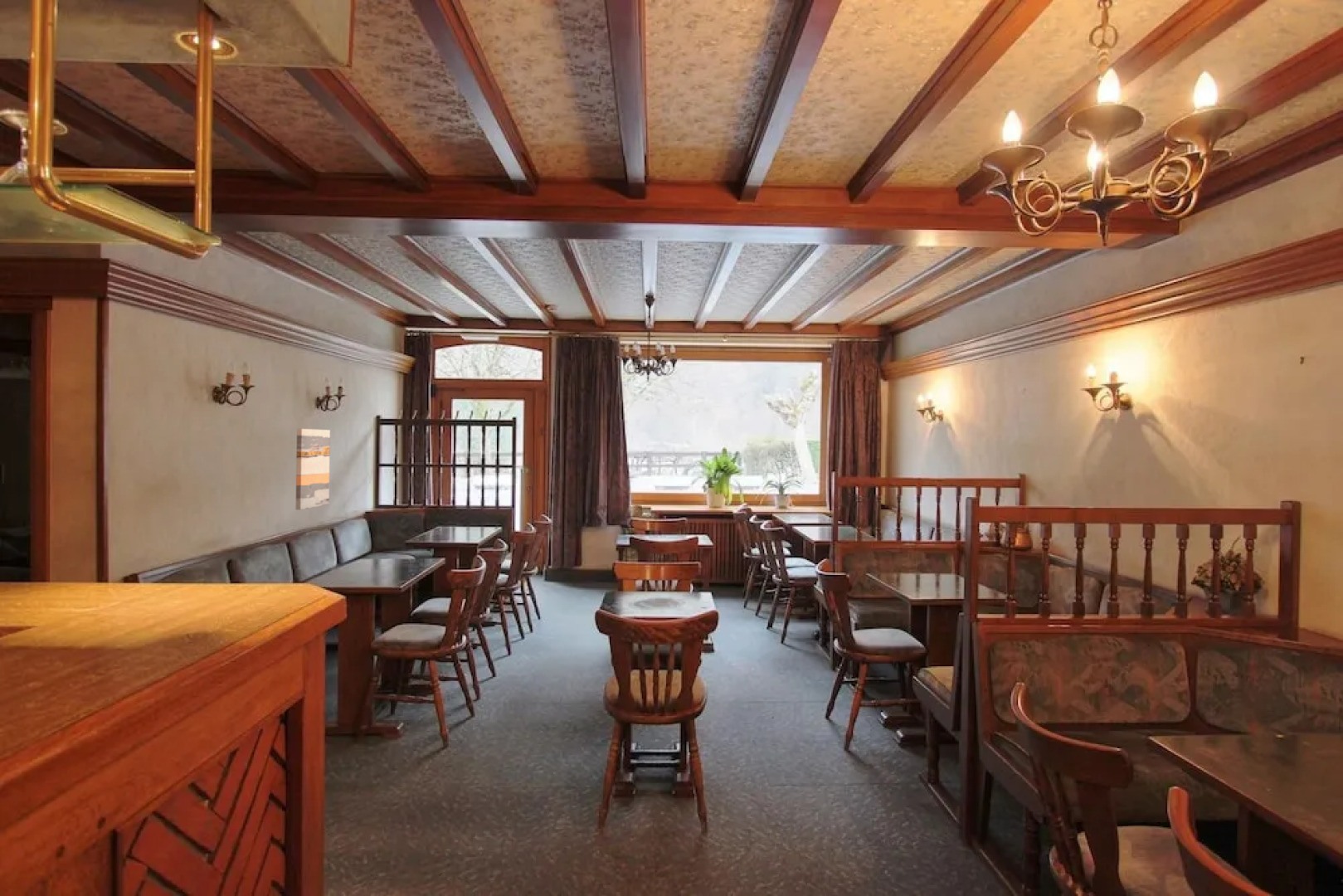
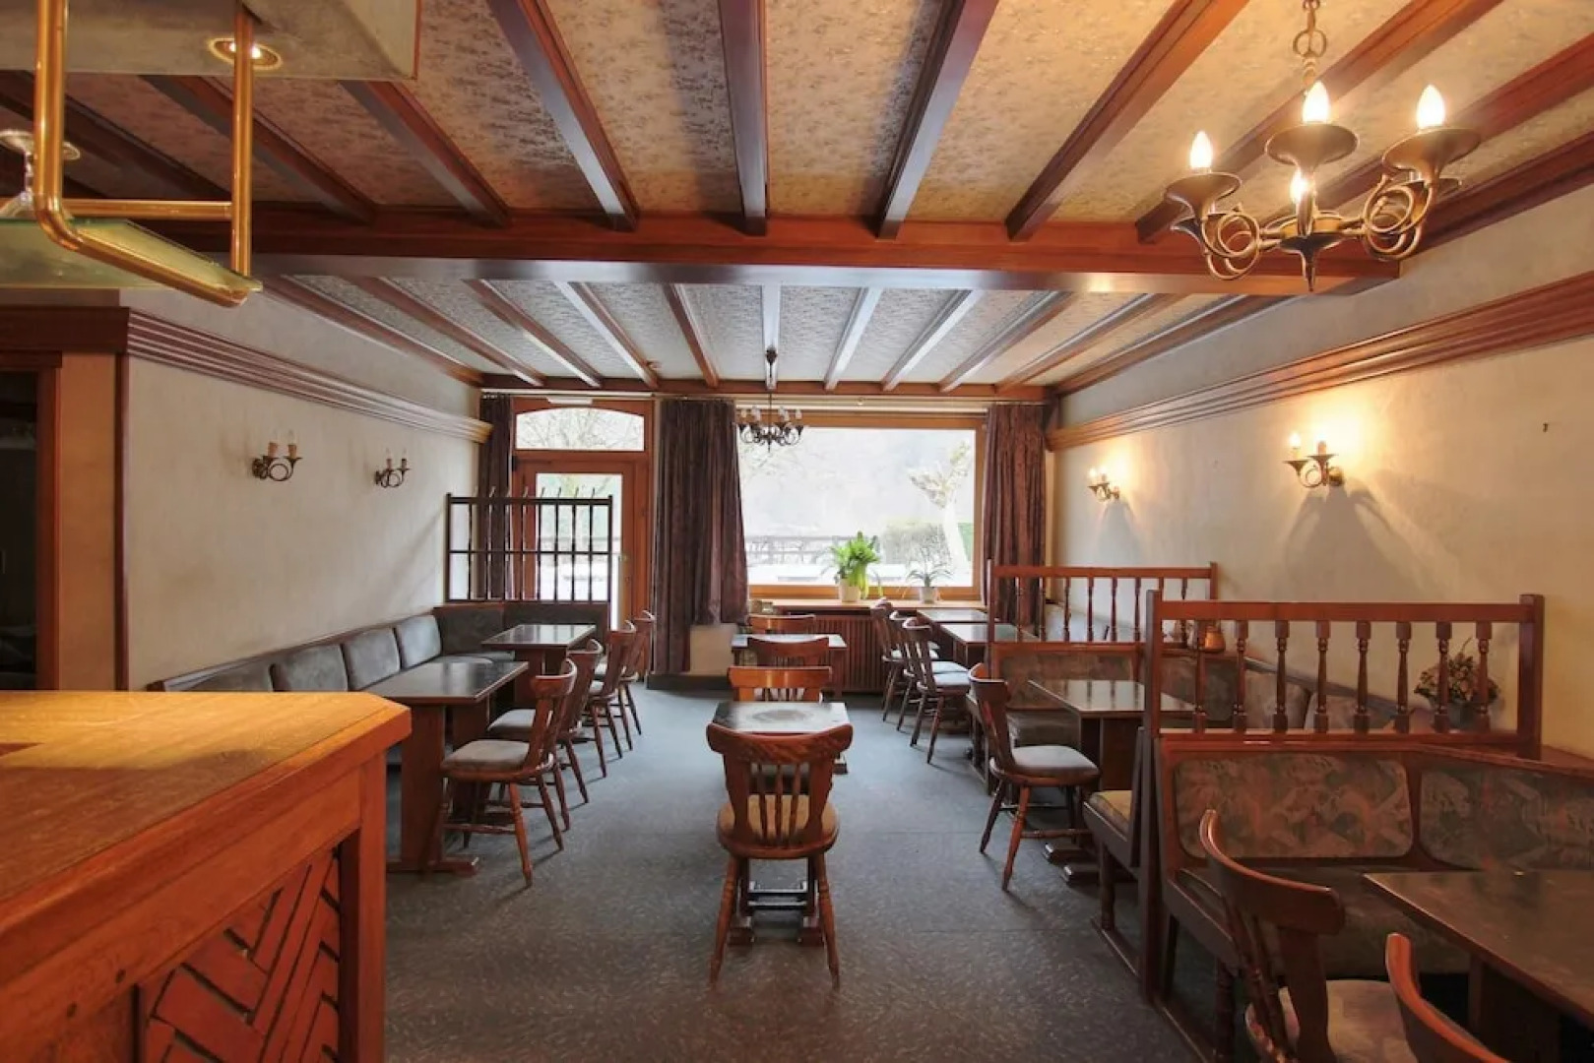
- wall art (314, 468)
